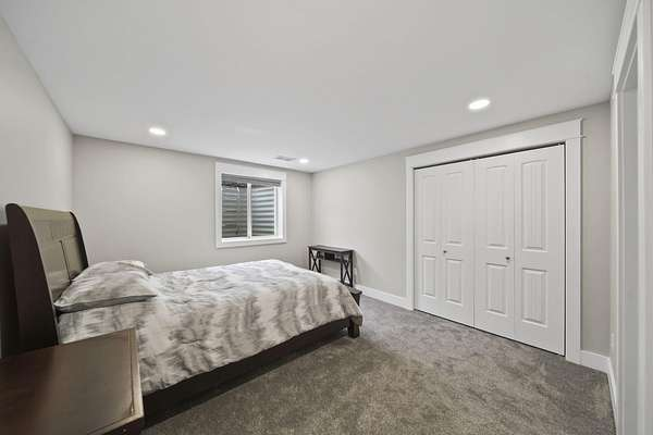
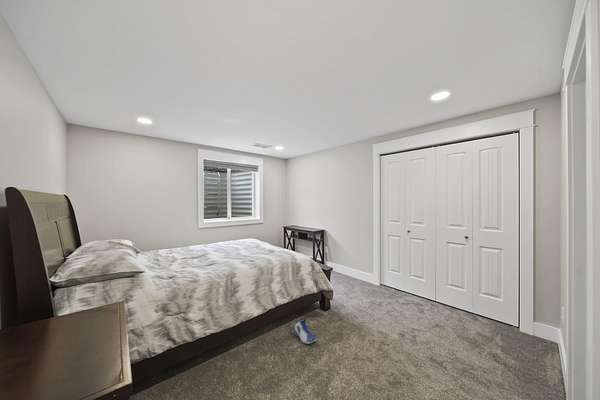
+ sneaker (303, 329)
